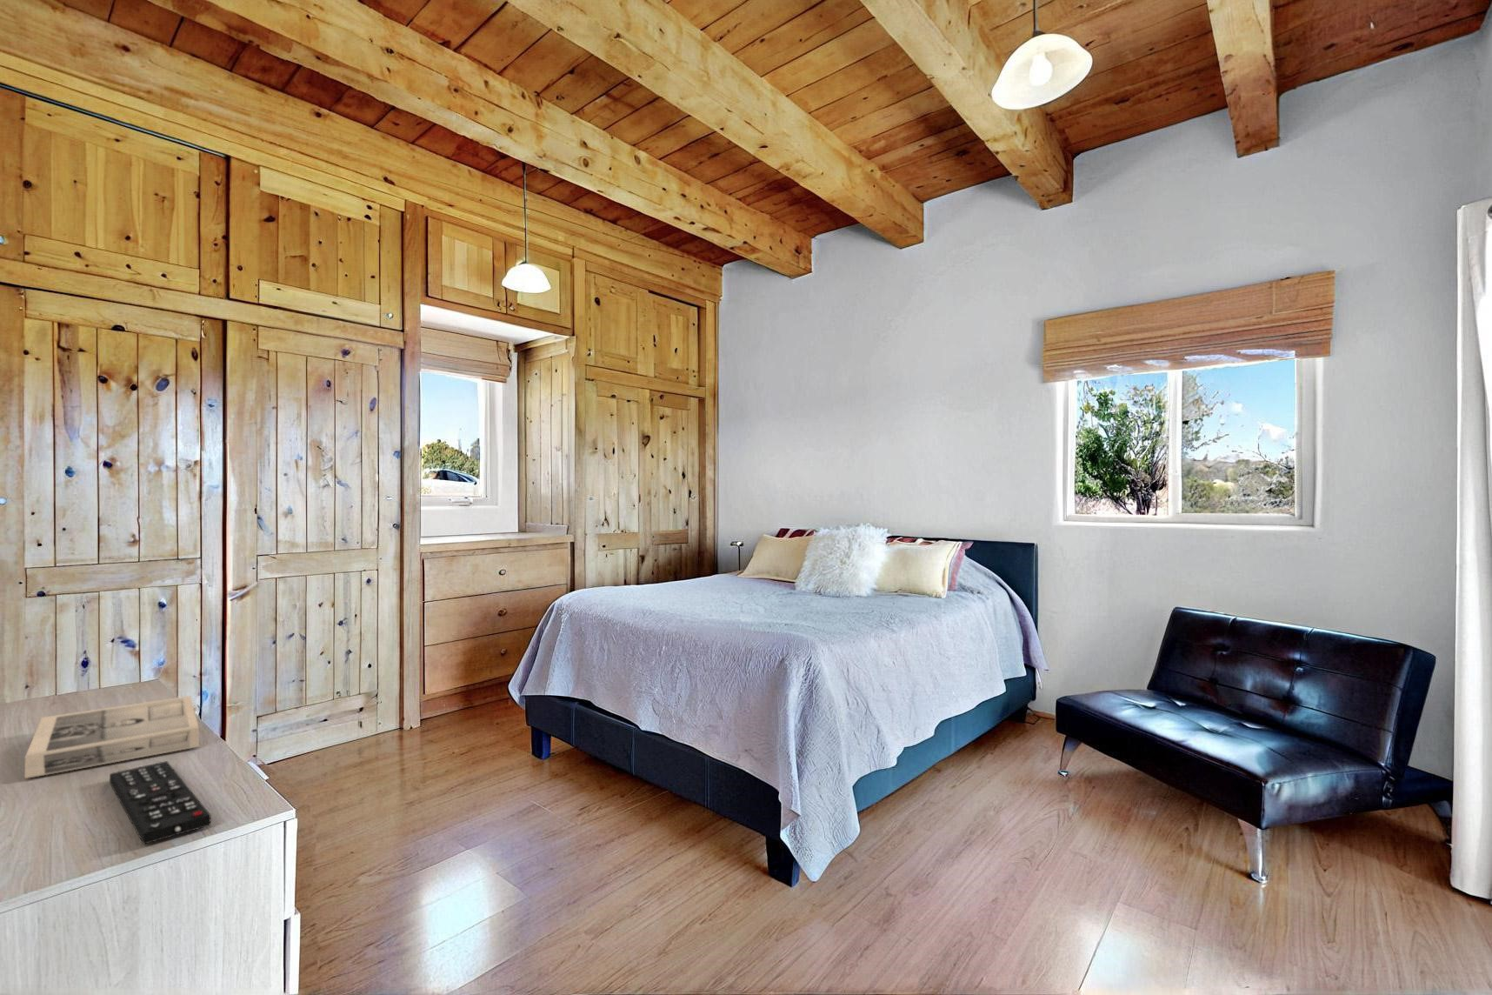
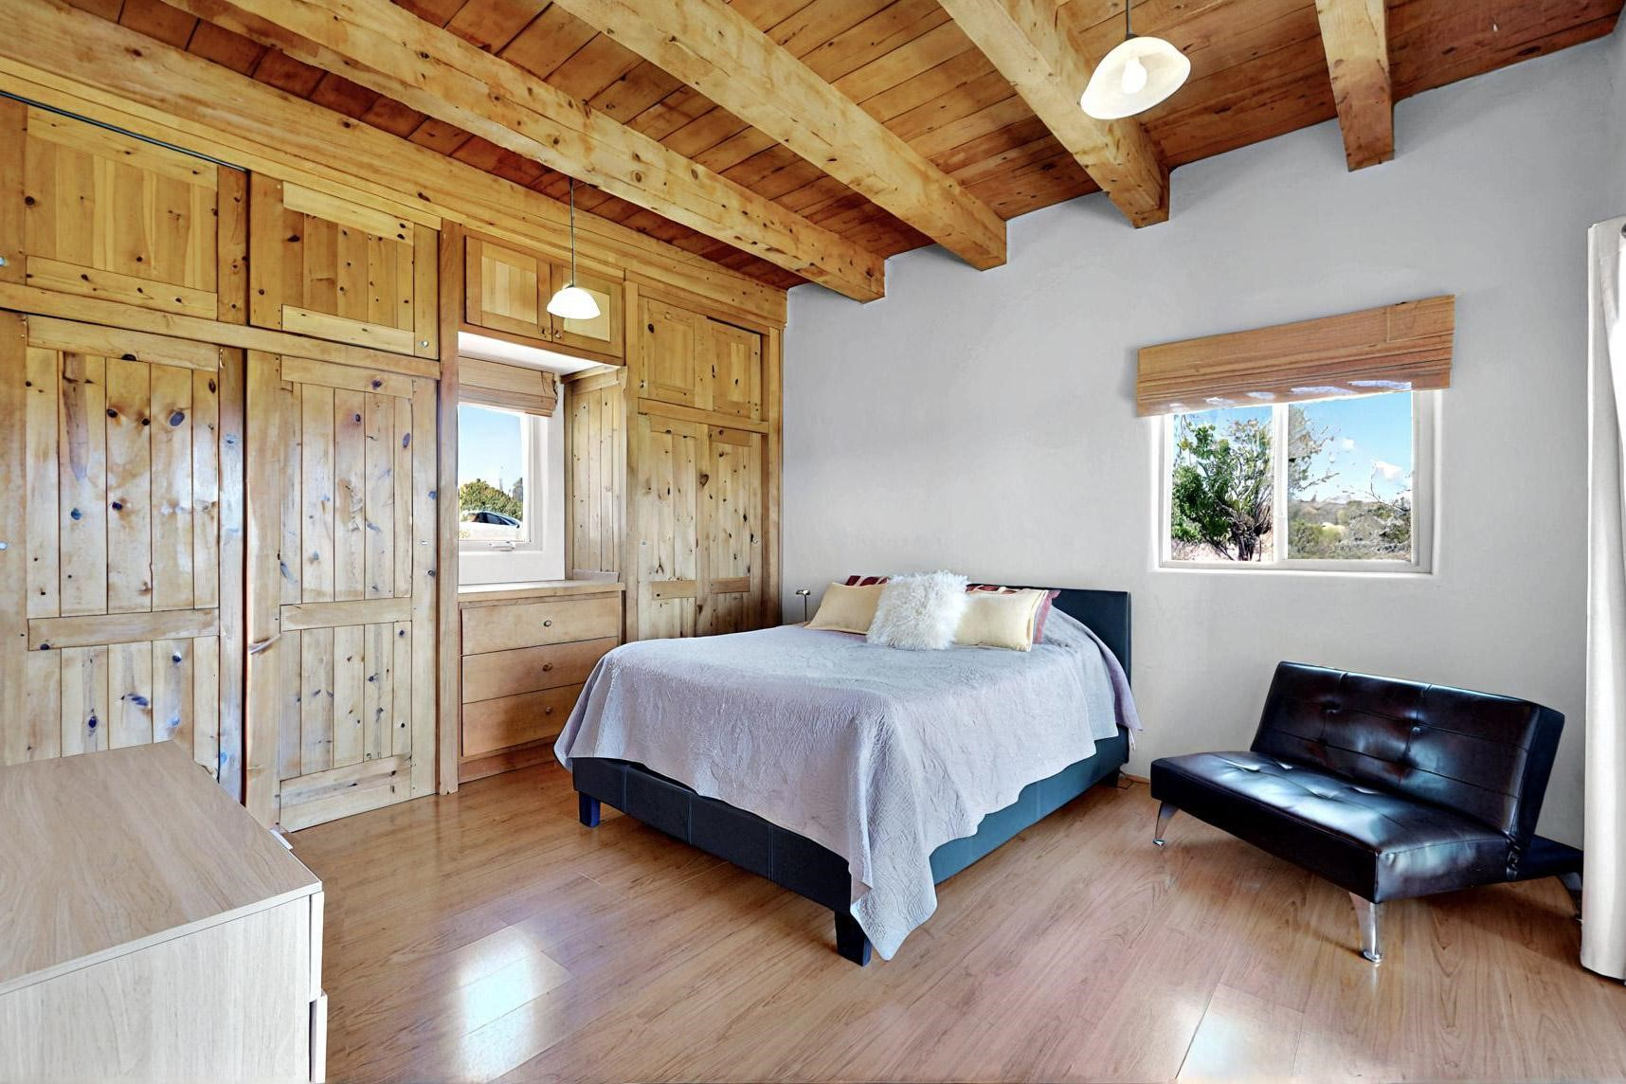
- remote control (157, 796)
- photo frame (119, 732)
